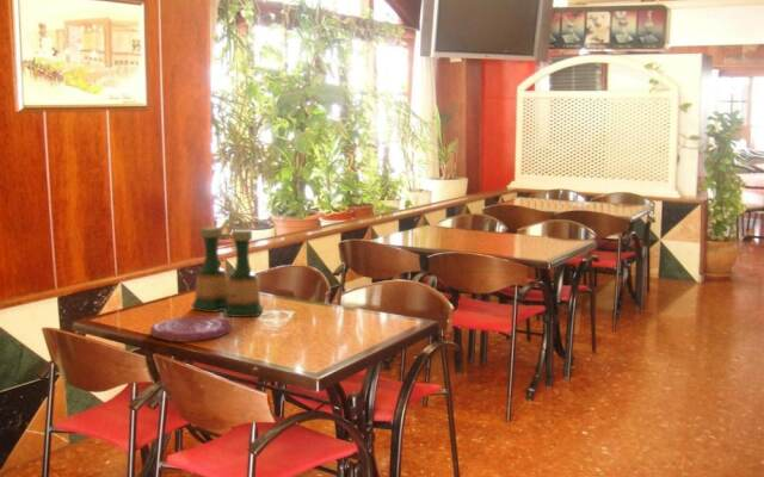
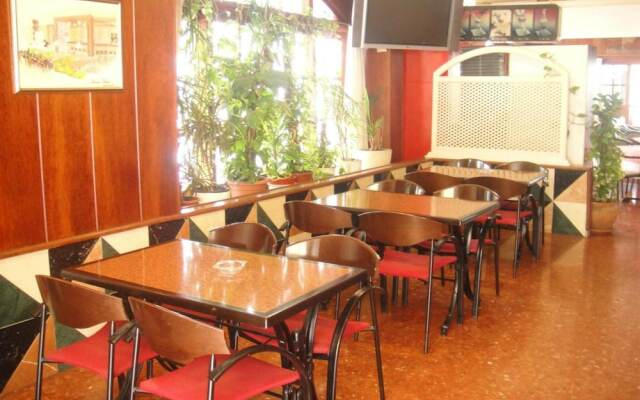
- plate (191, 328)
- wine bottle (226, 273)
